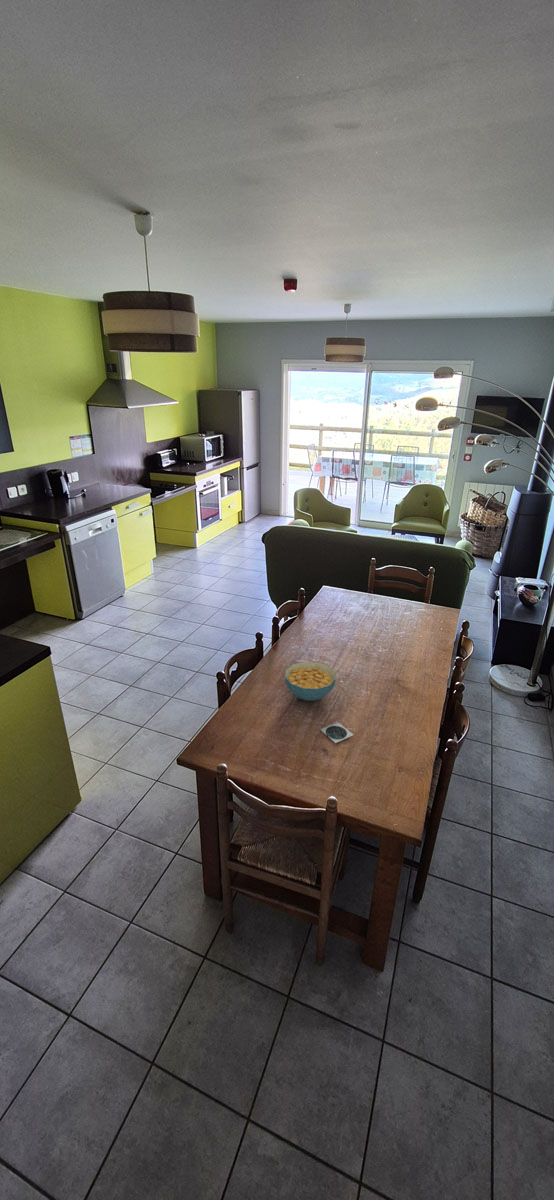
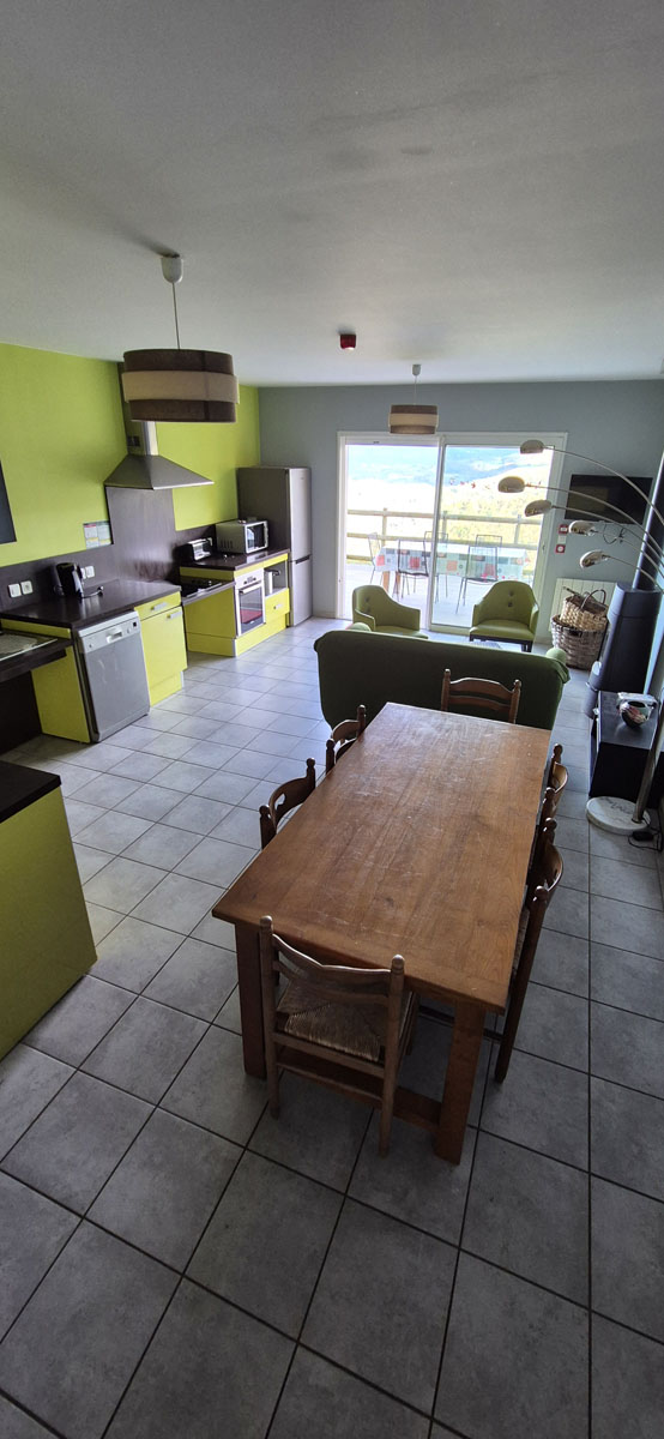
- coaster (336, 732)
- cereal bowl (309, 685)
